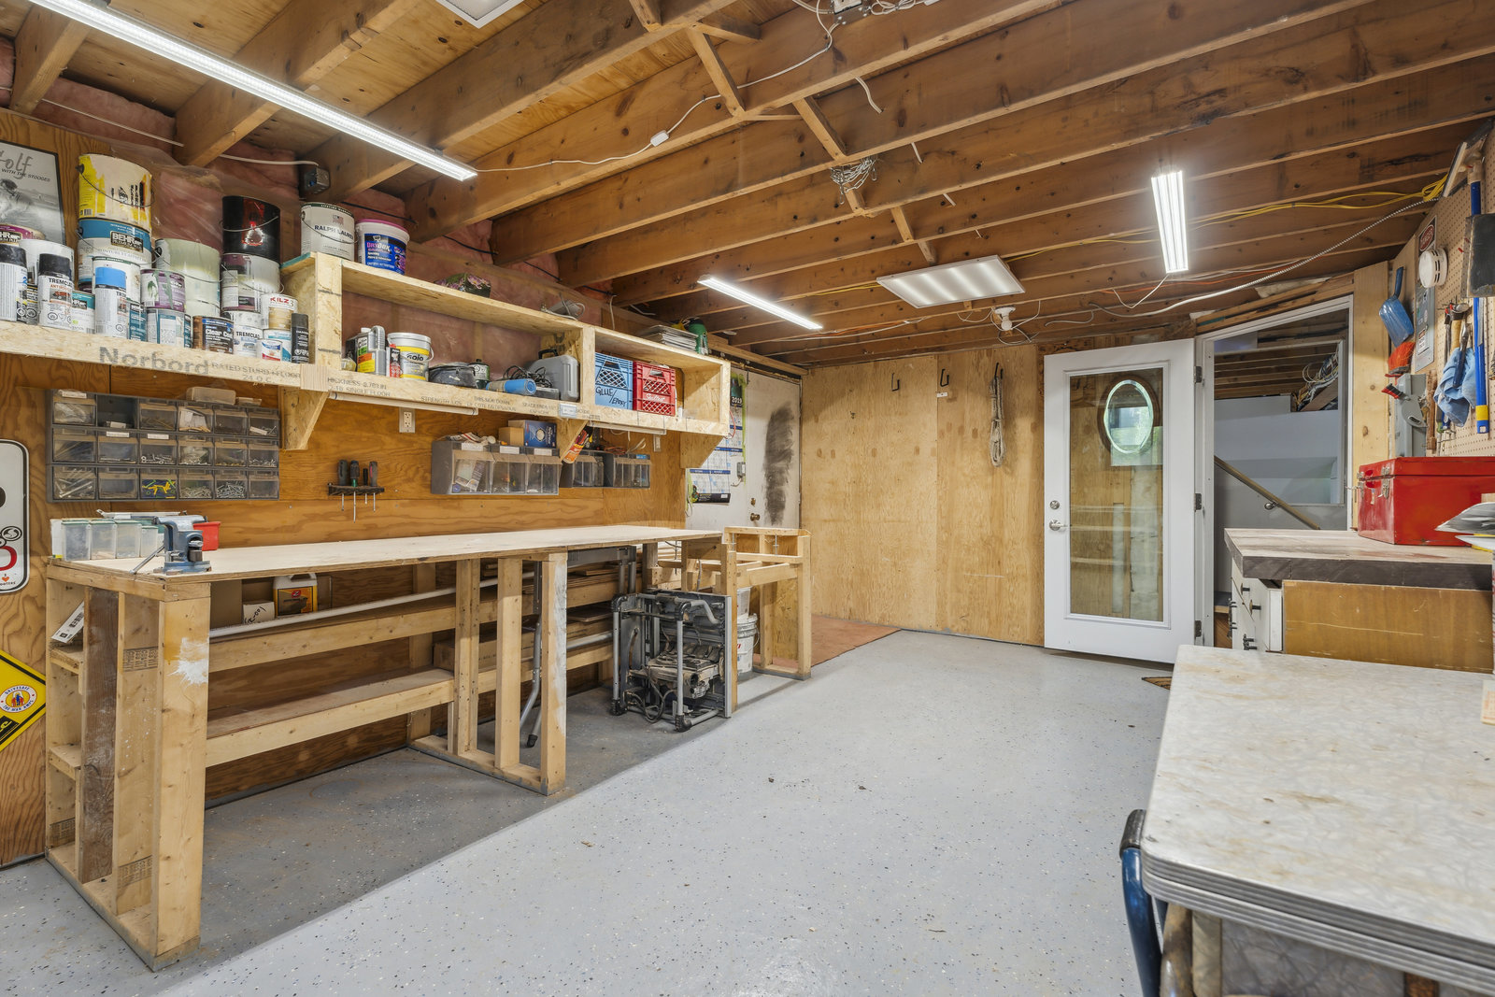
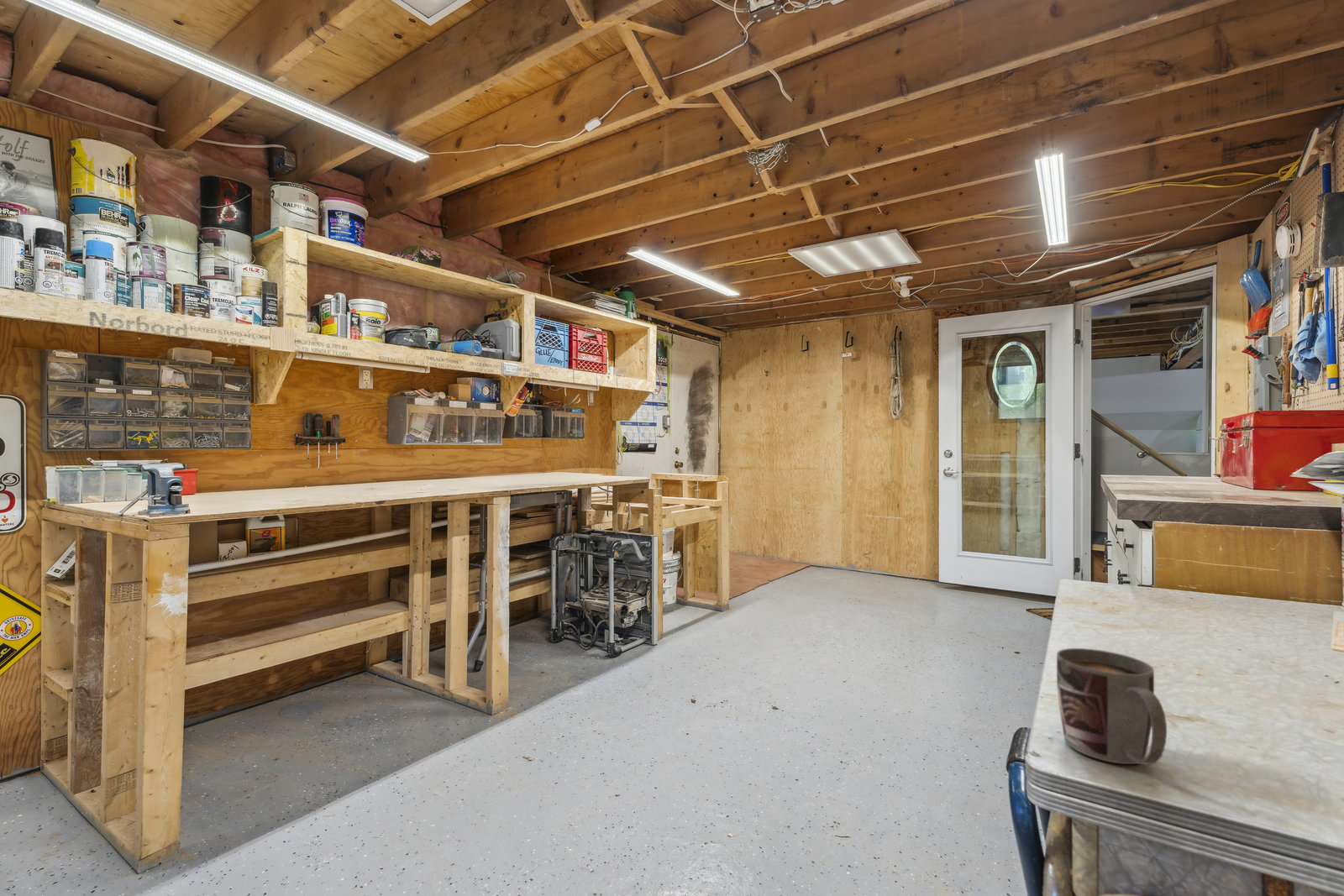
+ mug (1116, 711)
